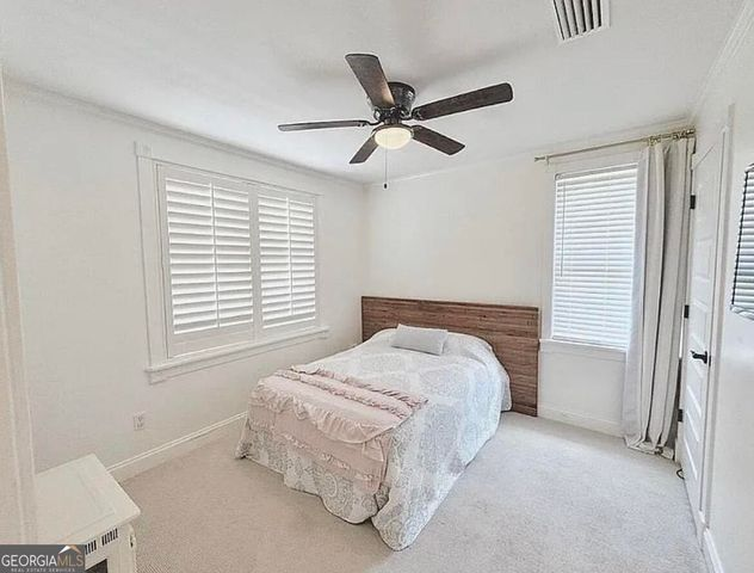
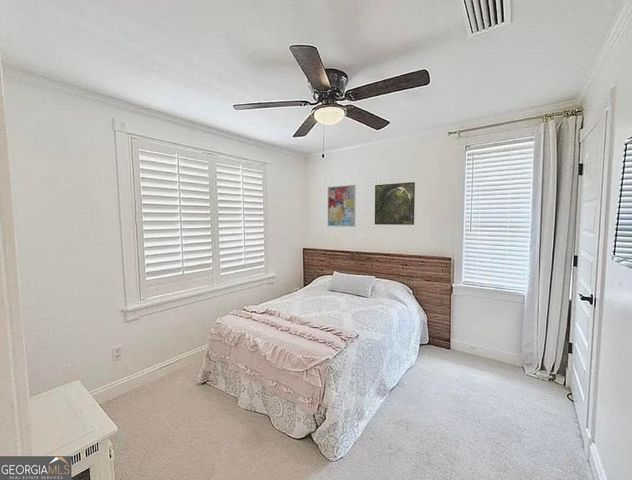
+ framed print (393, 204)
+ wall art (341, 206)
